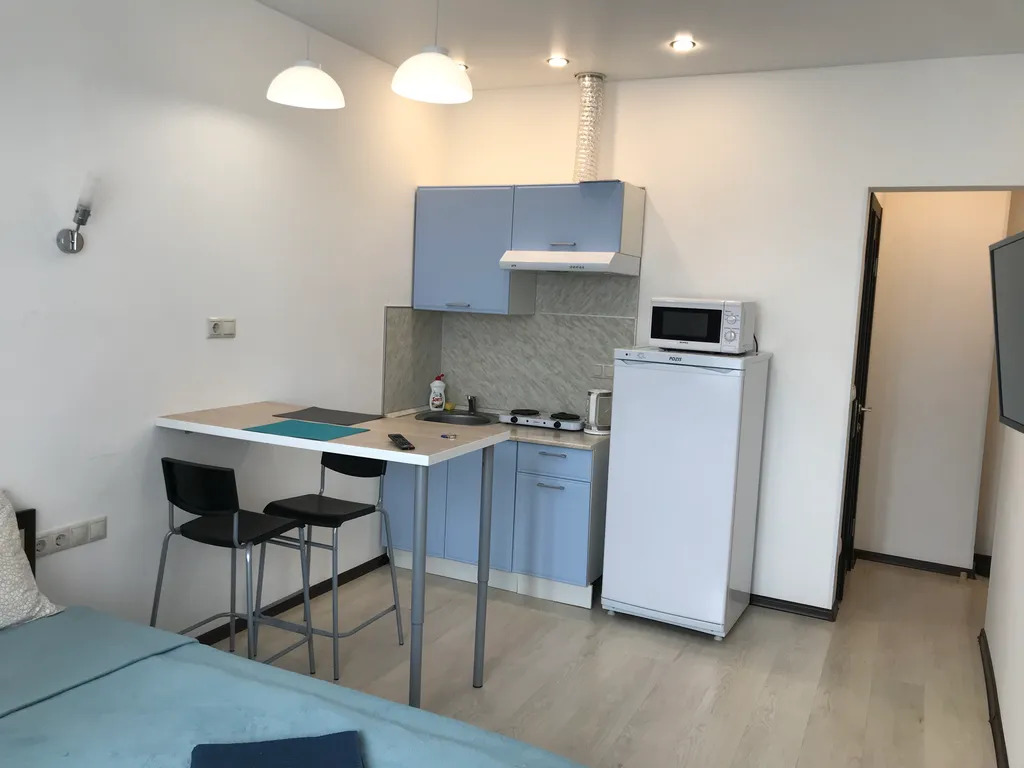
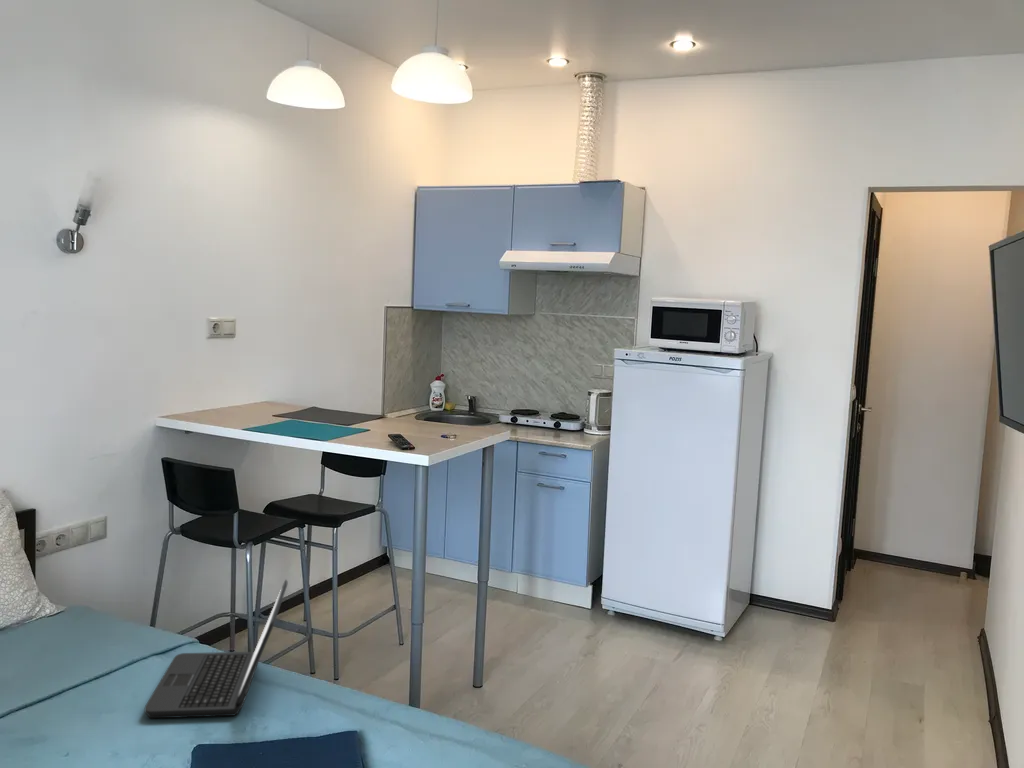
+ laptop (221, 652)
